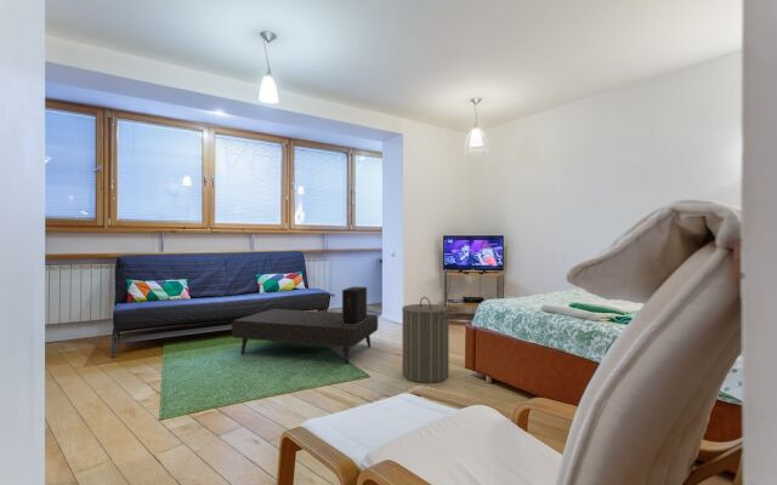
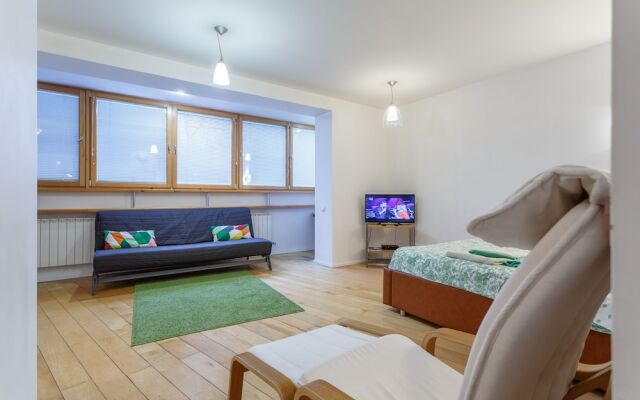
- coffee table (310, 332)
- laundry hamper (425, 336)
- decorative box (355, 304)
